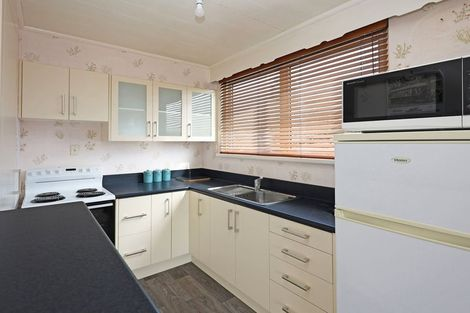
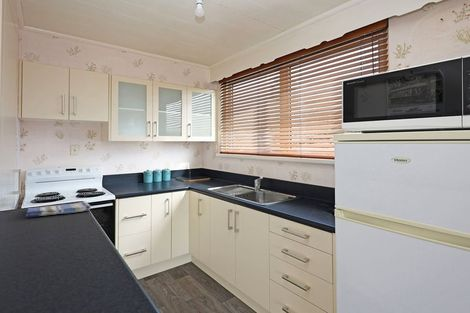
+ dish towel (59, 208)
